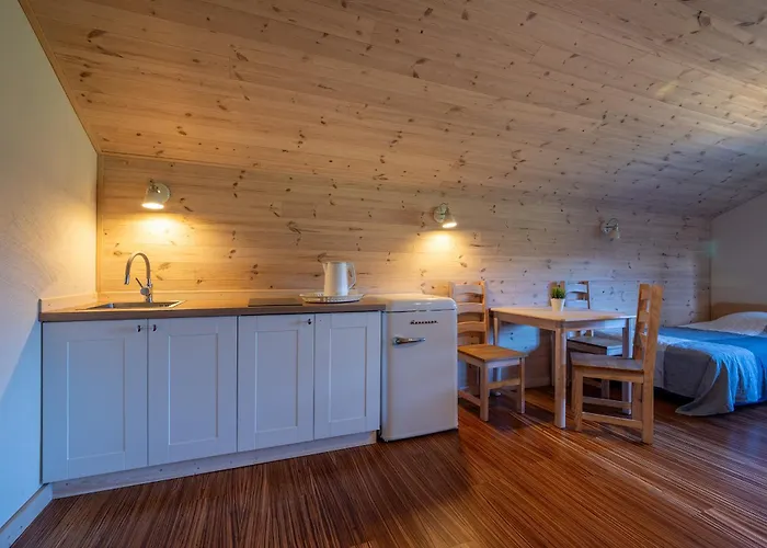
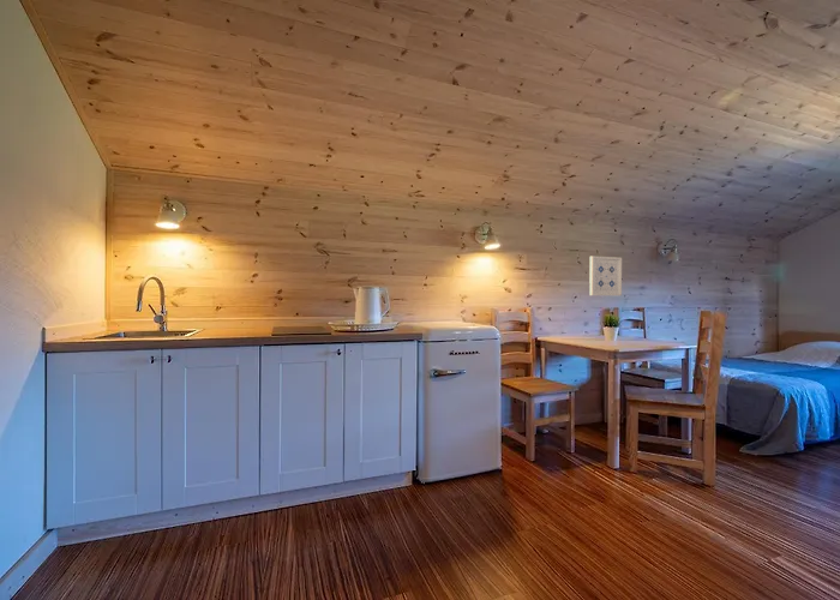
+ wall art (605, 276)
